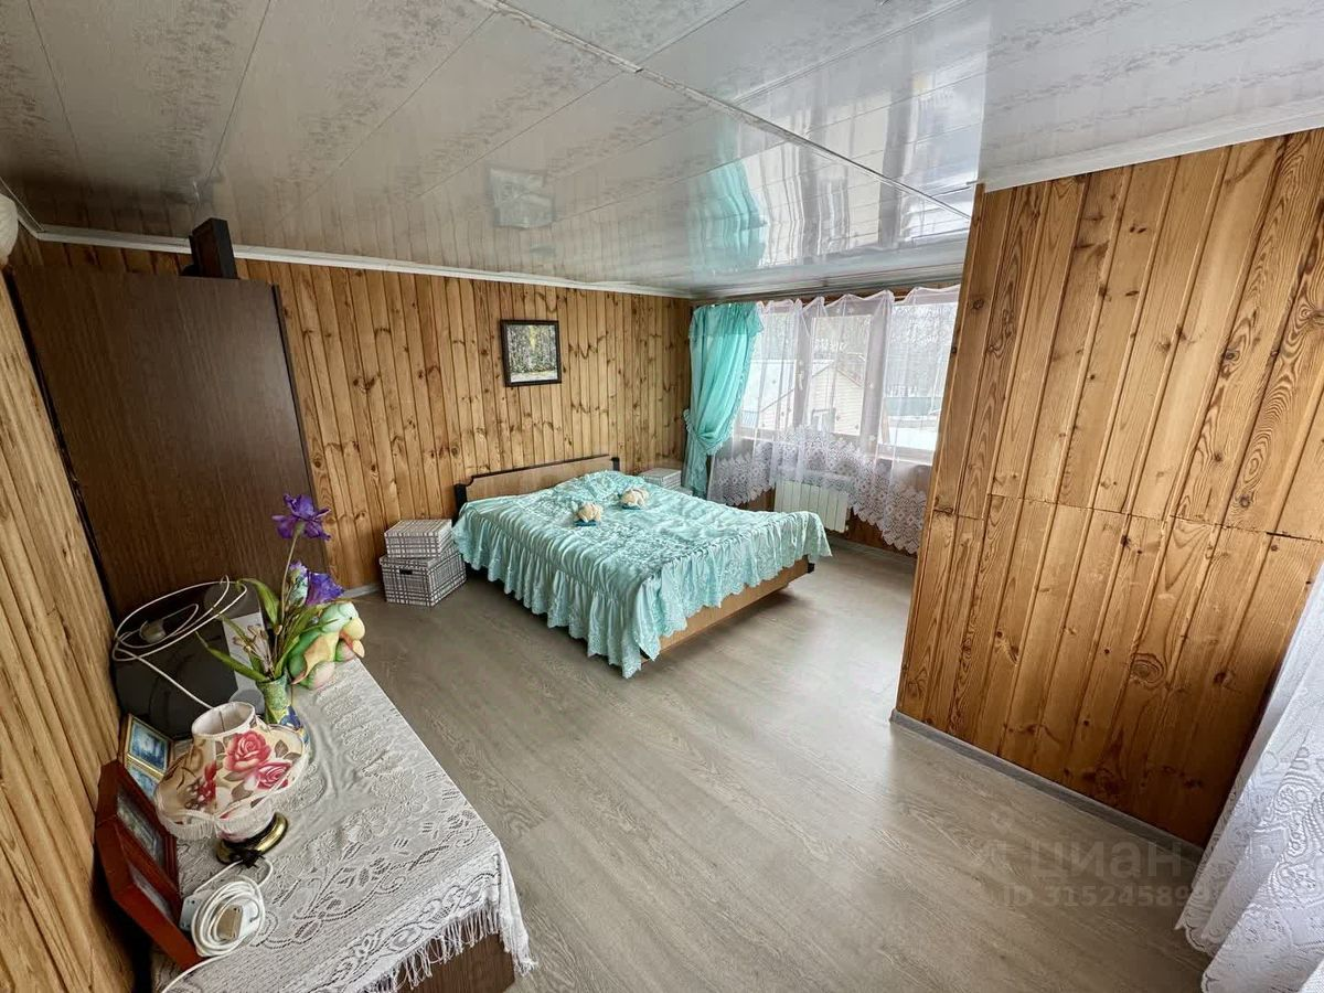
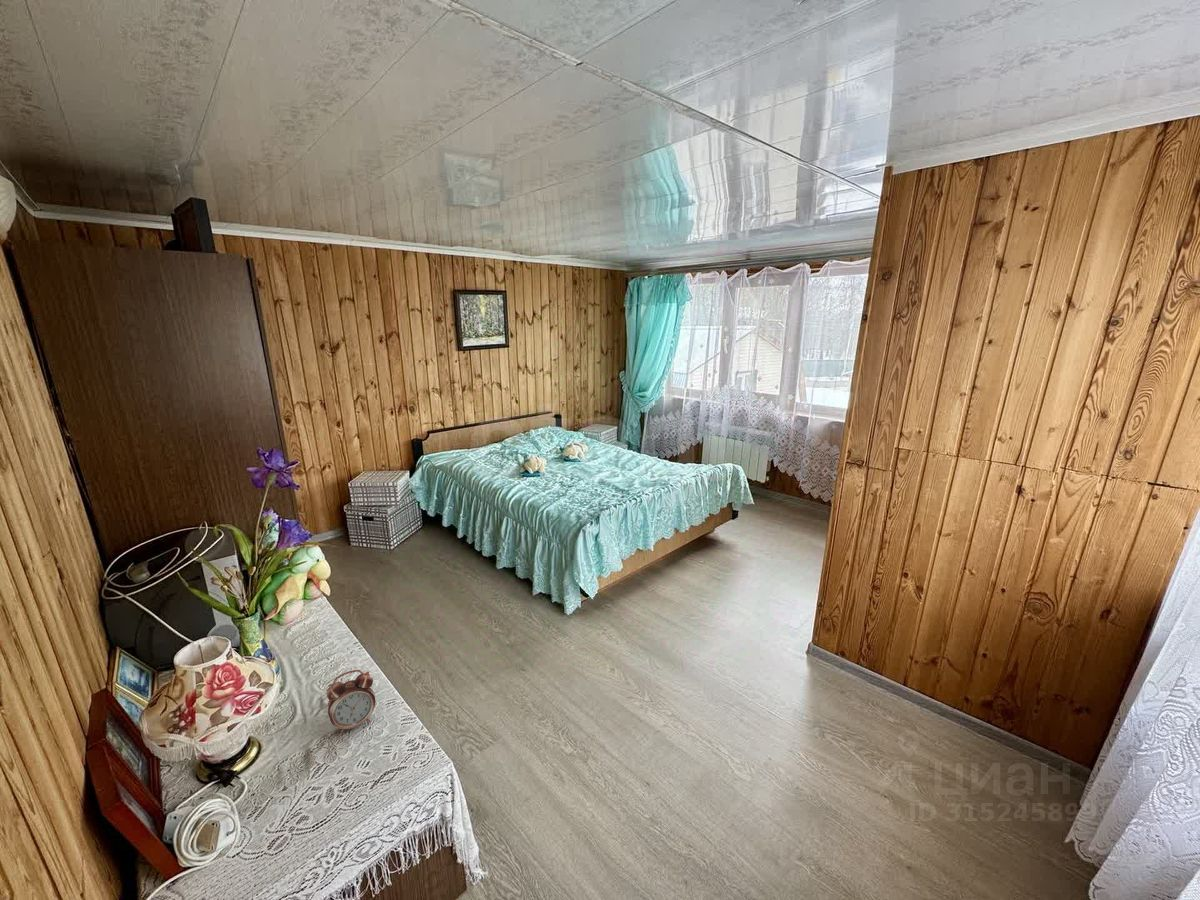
+ alarm clock (351, 698)
